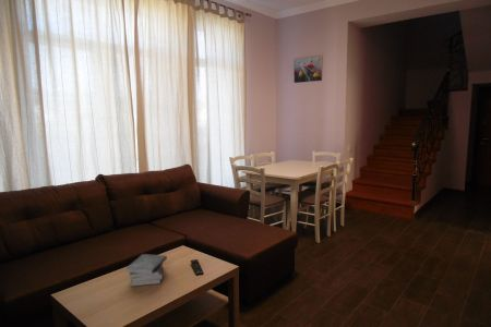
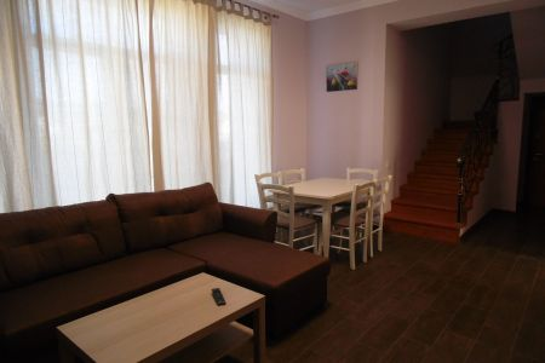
- book (147, 268)
